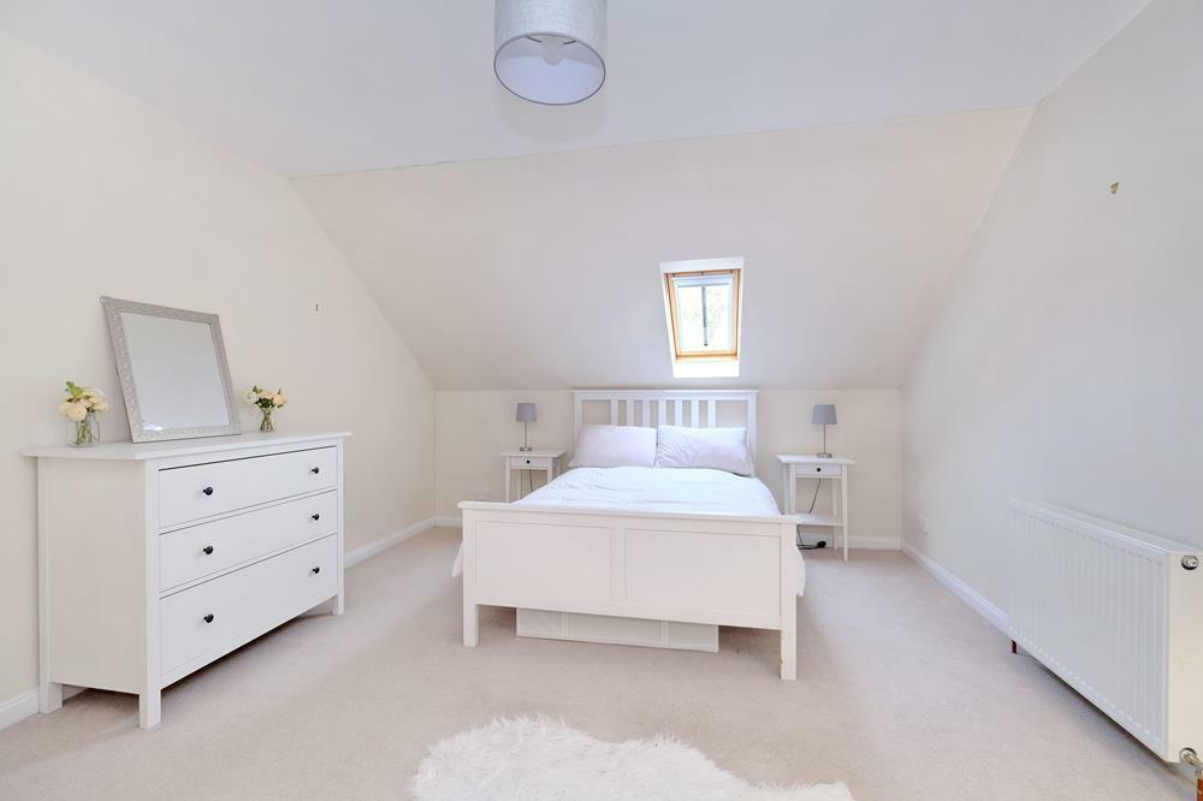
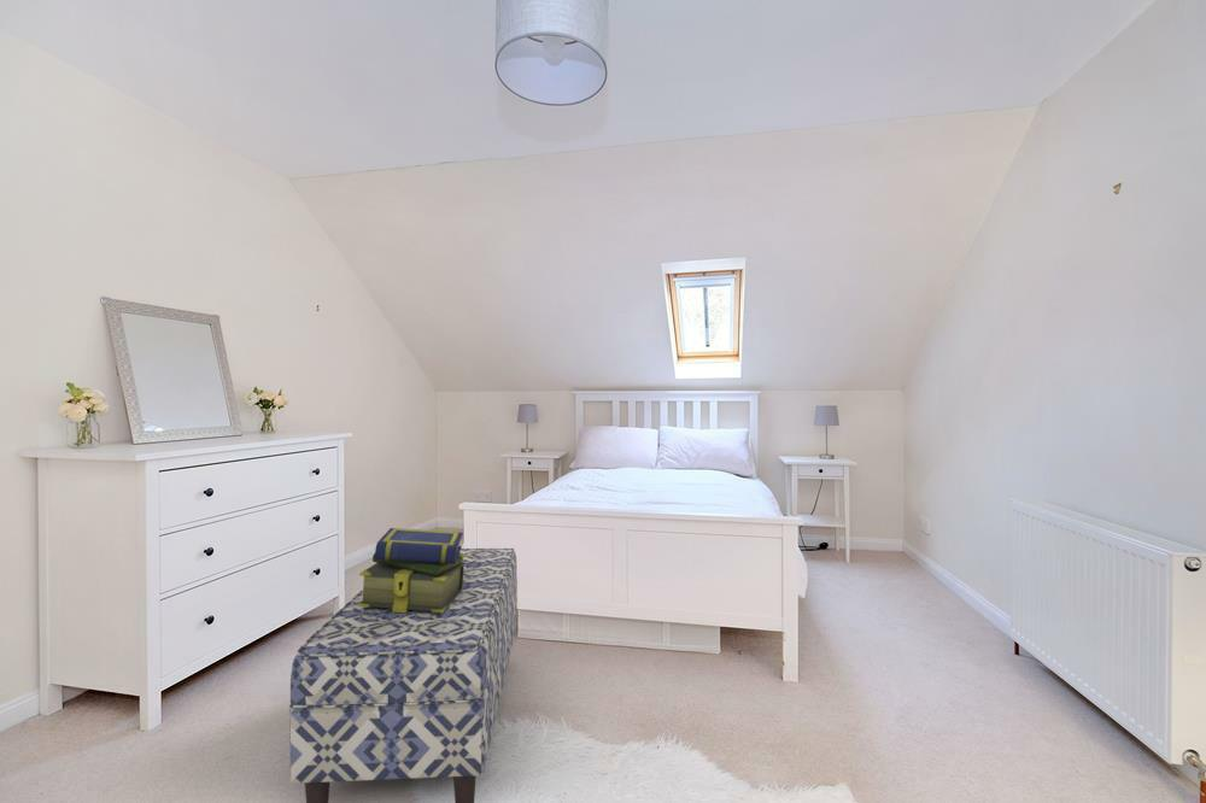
+ stack of books (418, 565)
+ bench (433, 656)
